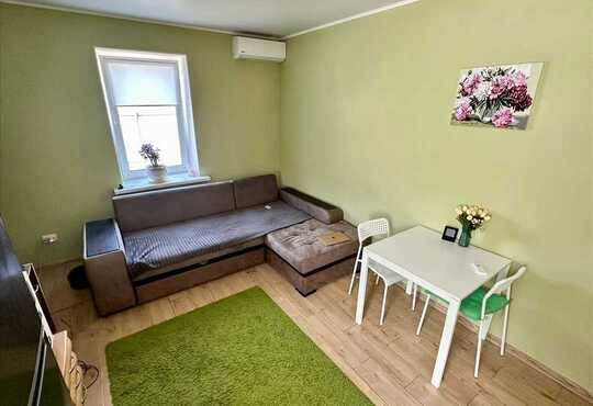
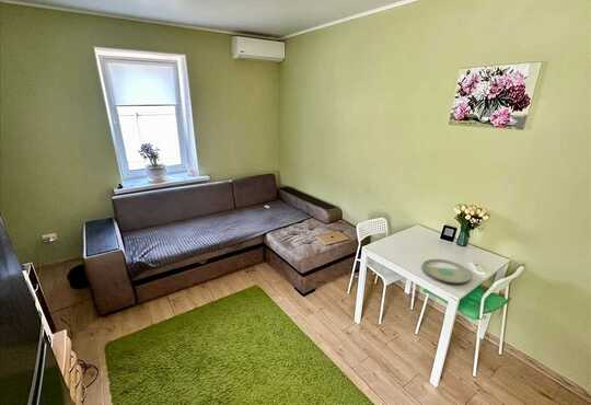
+ plate (445, 270)
